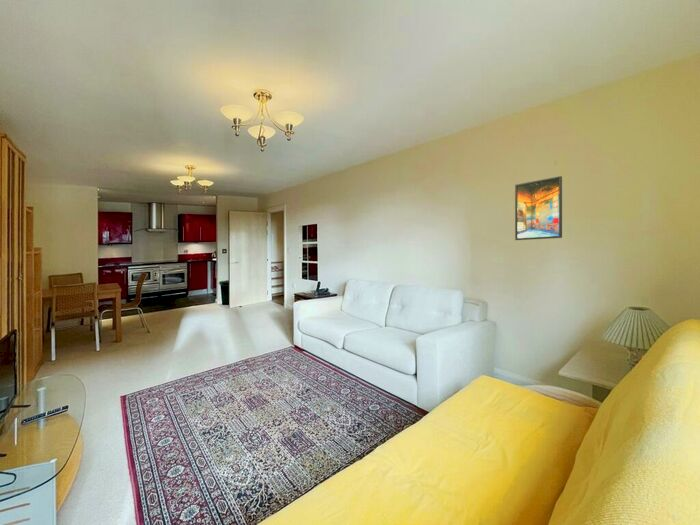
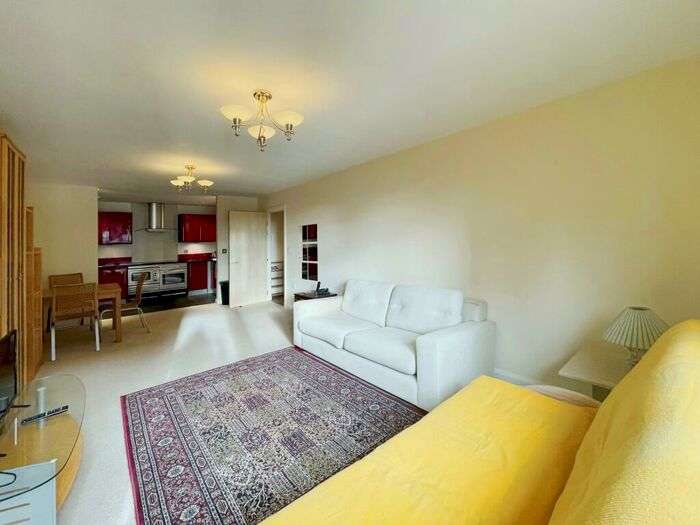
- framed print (537, 209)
